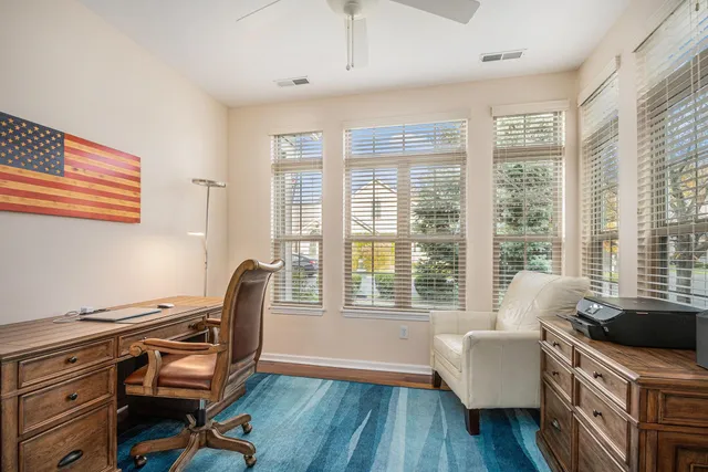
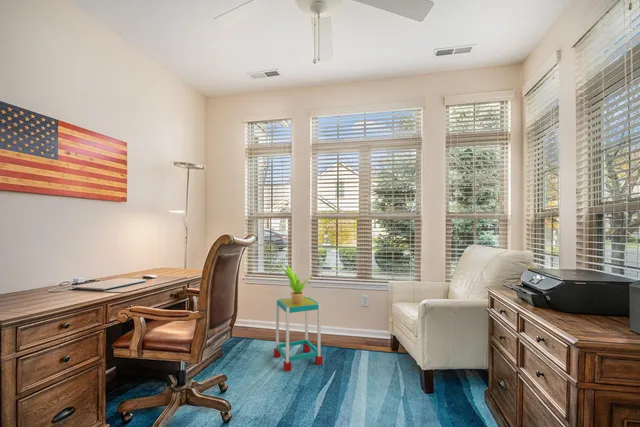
+ side table (305, 330)
+ potted plant (297, 284)
